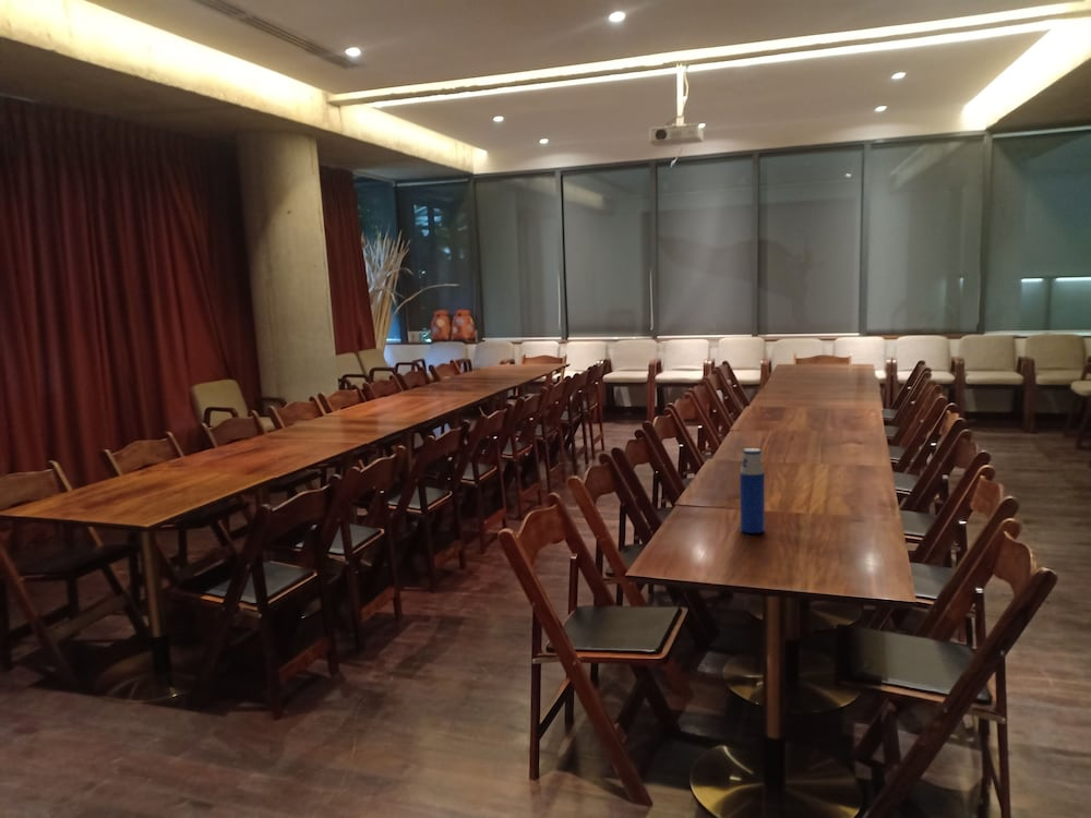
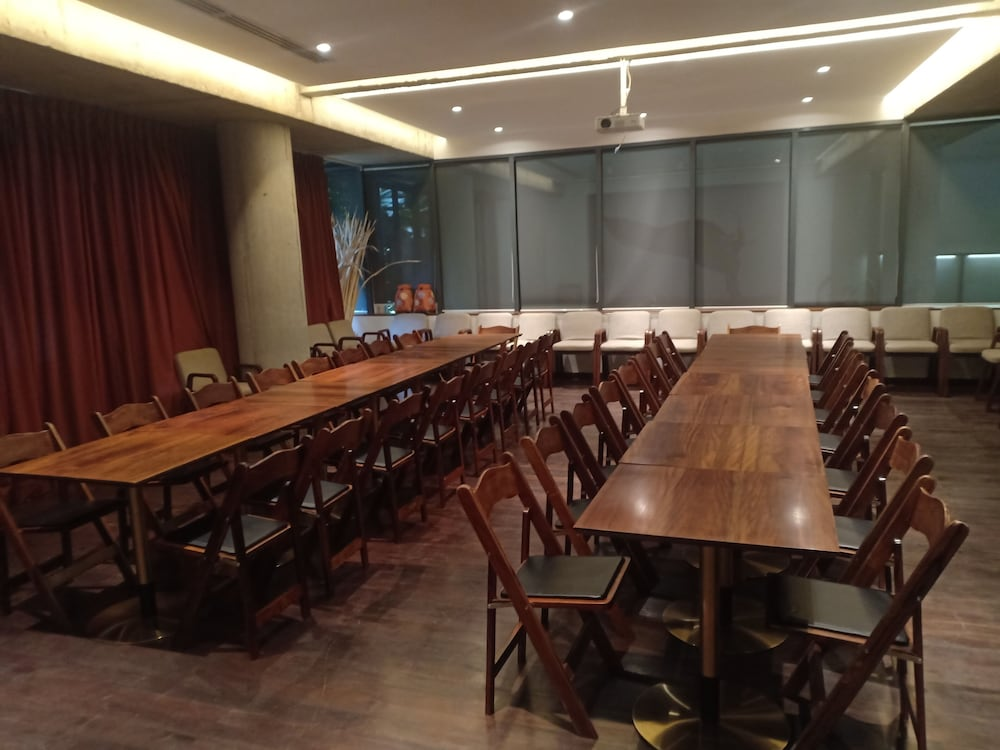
- water bottle (752, 490)
